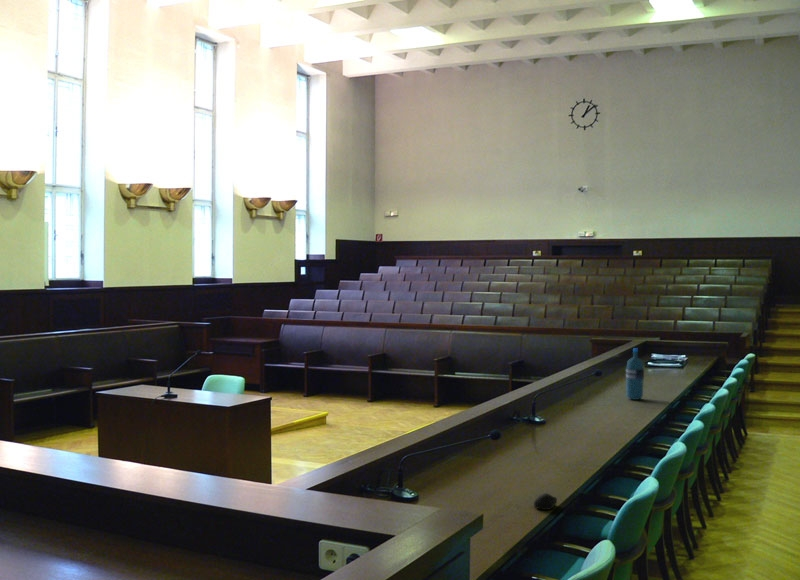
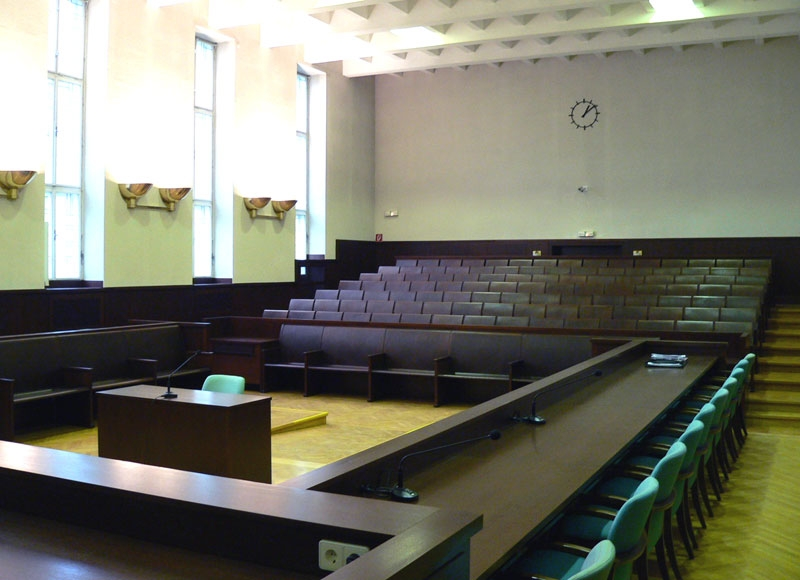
- computer mouse (543, 497)
- water bottle (635, 373)
